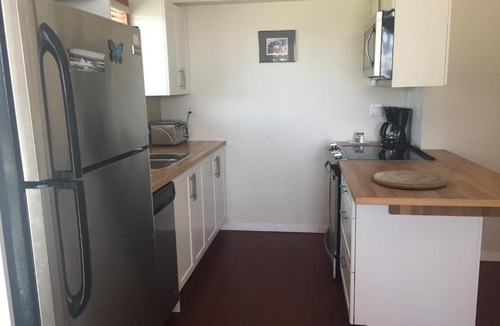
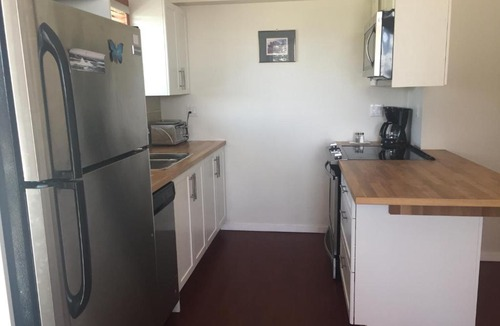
- cutting board (409, 179)
